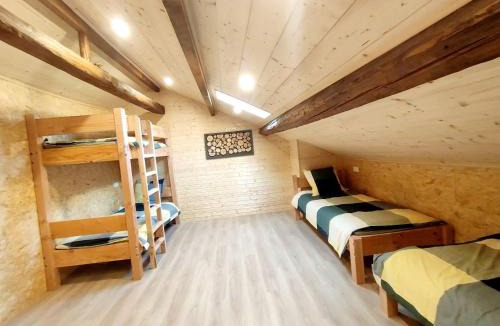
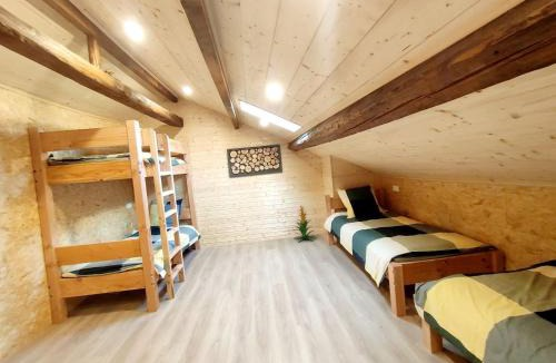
+ indoor plant (302, 220)
